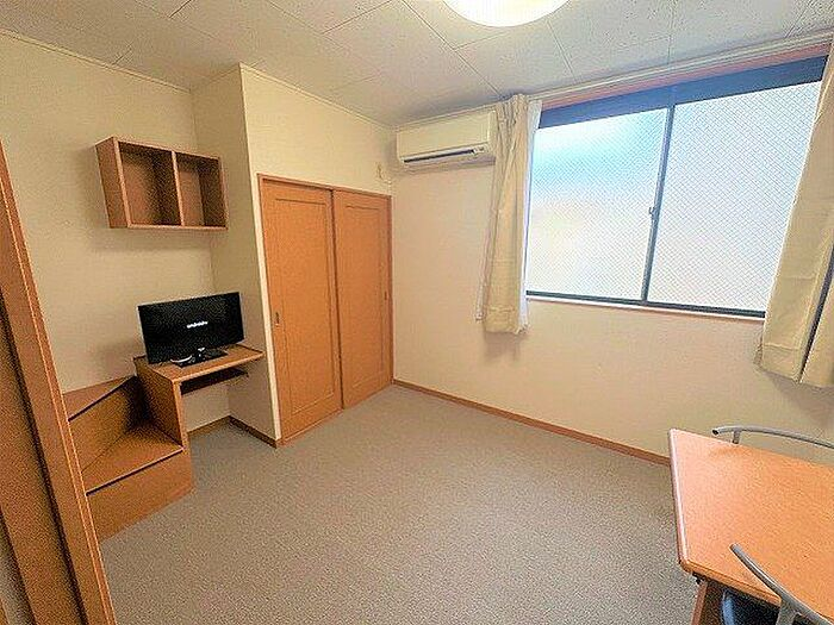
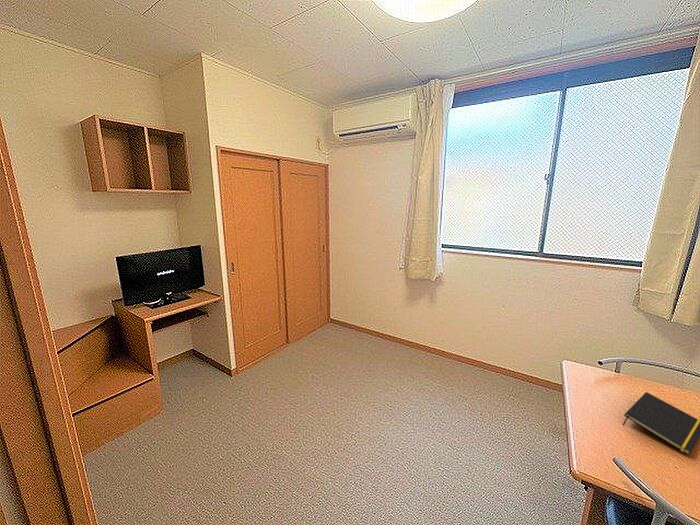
+ notepad (665, 419)
